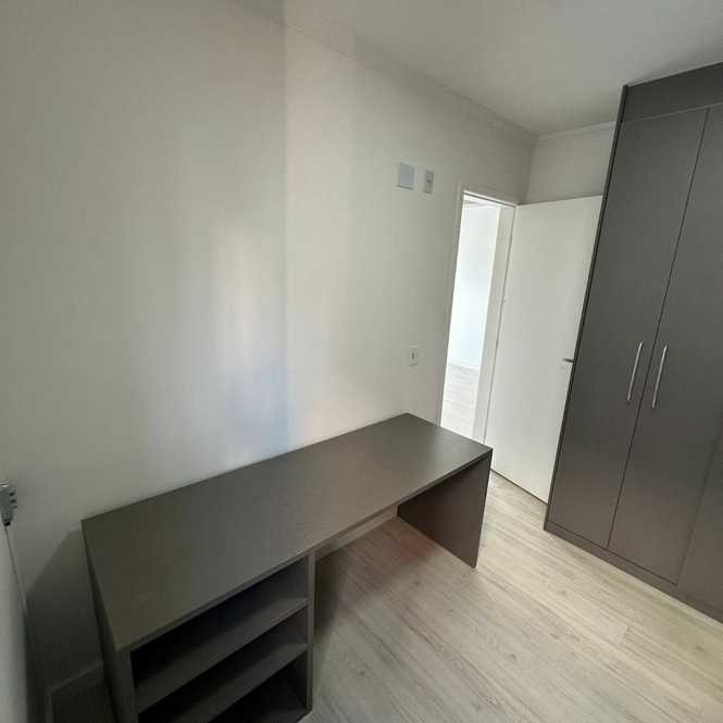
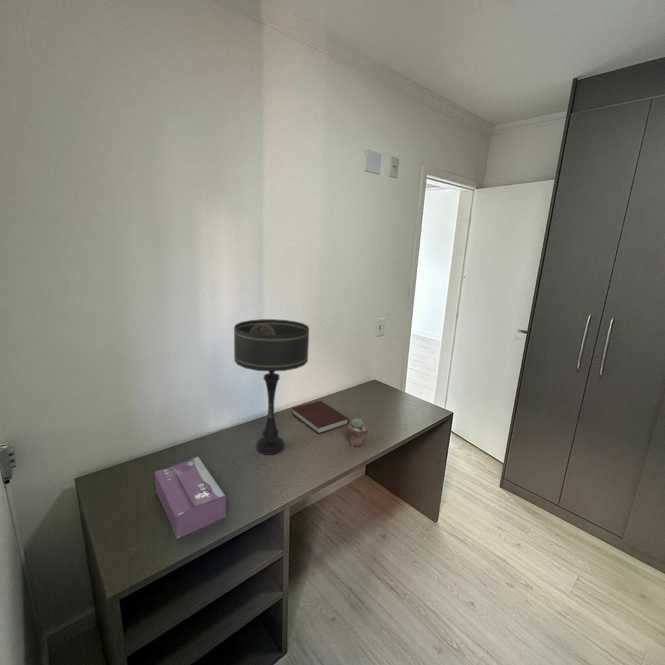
+ notebook (319, 415)
+ tissue box (188, 493)
+ potted succulent (357, 431)
+ table lamp (271, 389)
